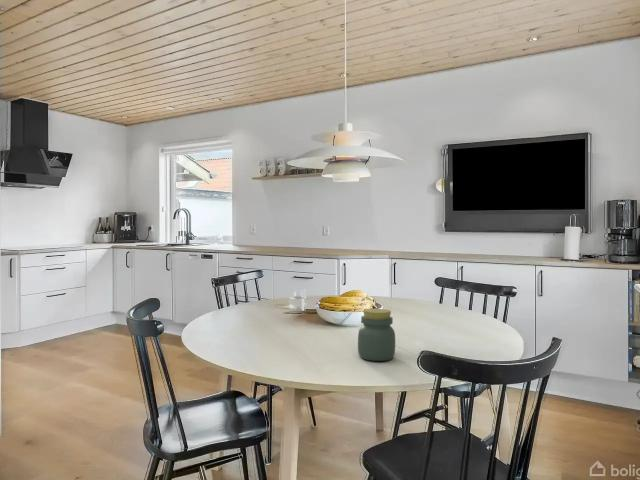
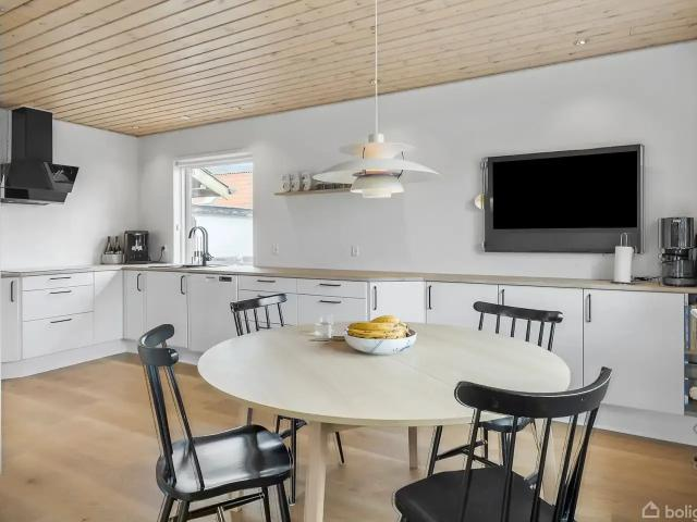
- jar (376, 333)
